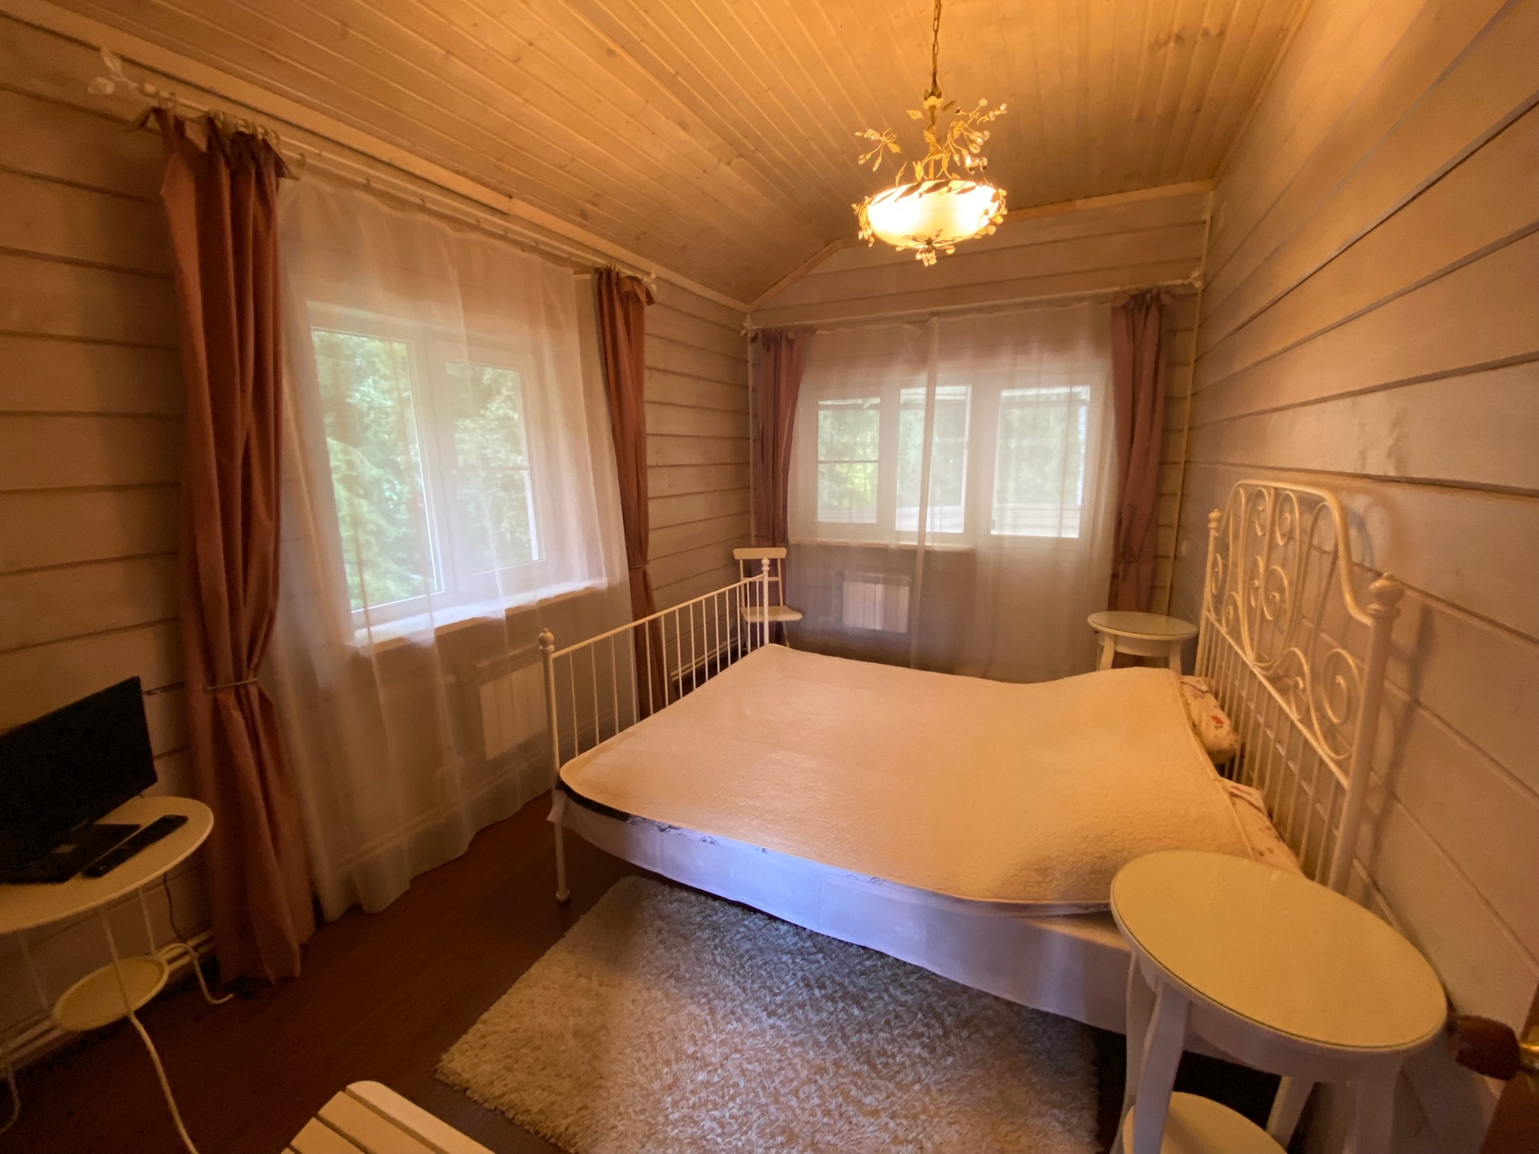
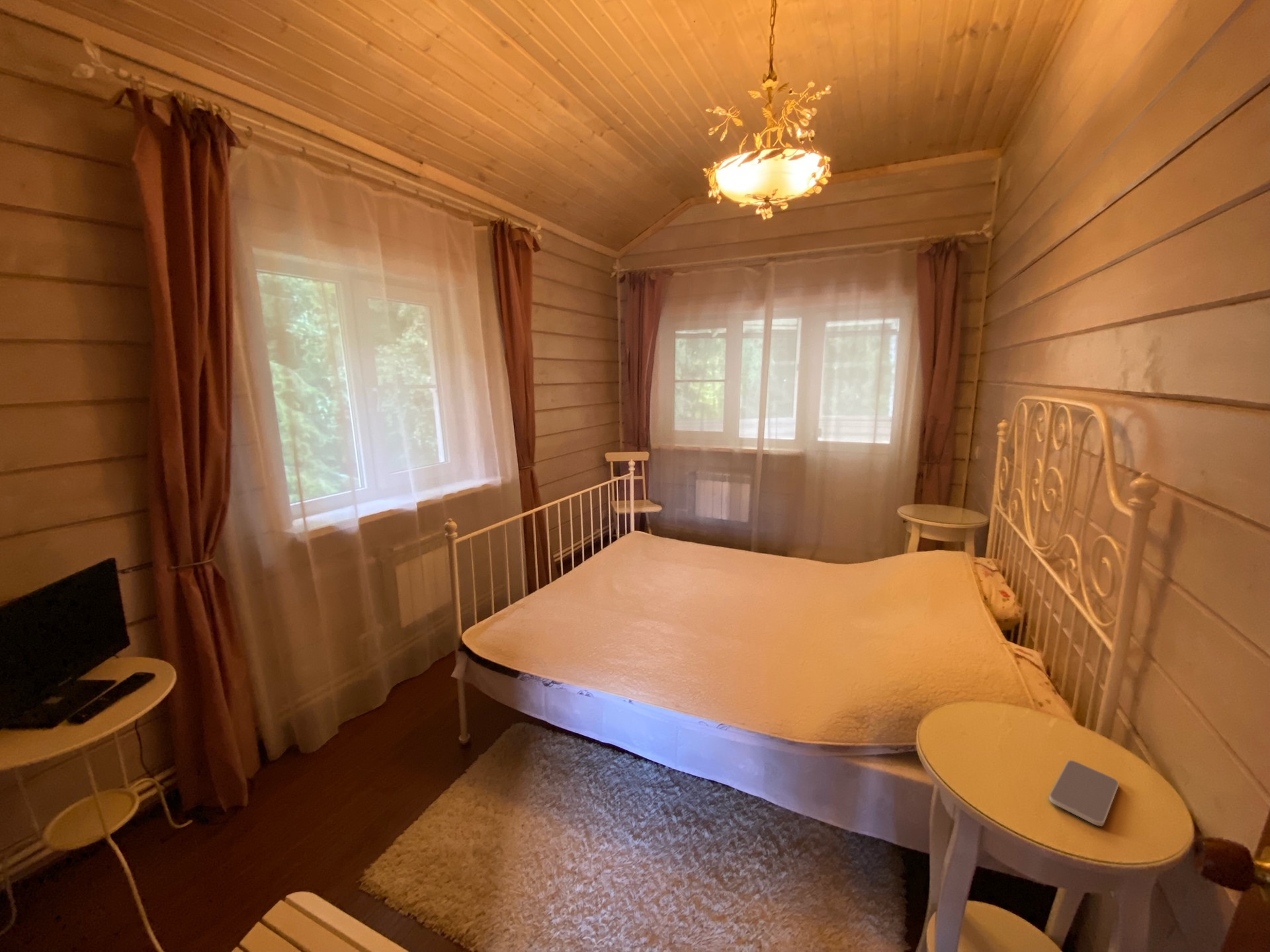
+ smartphone (1084, 791)
